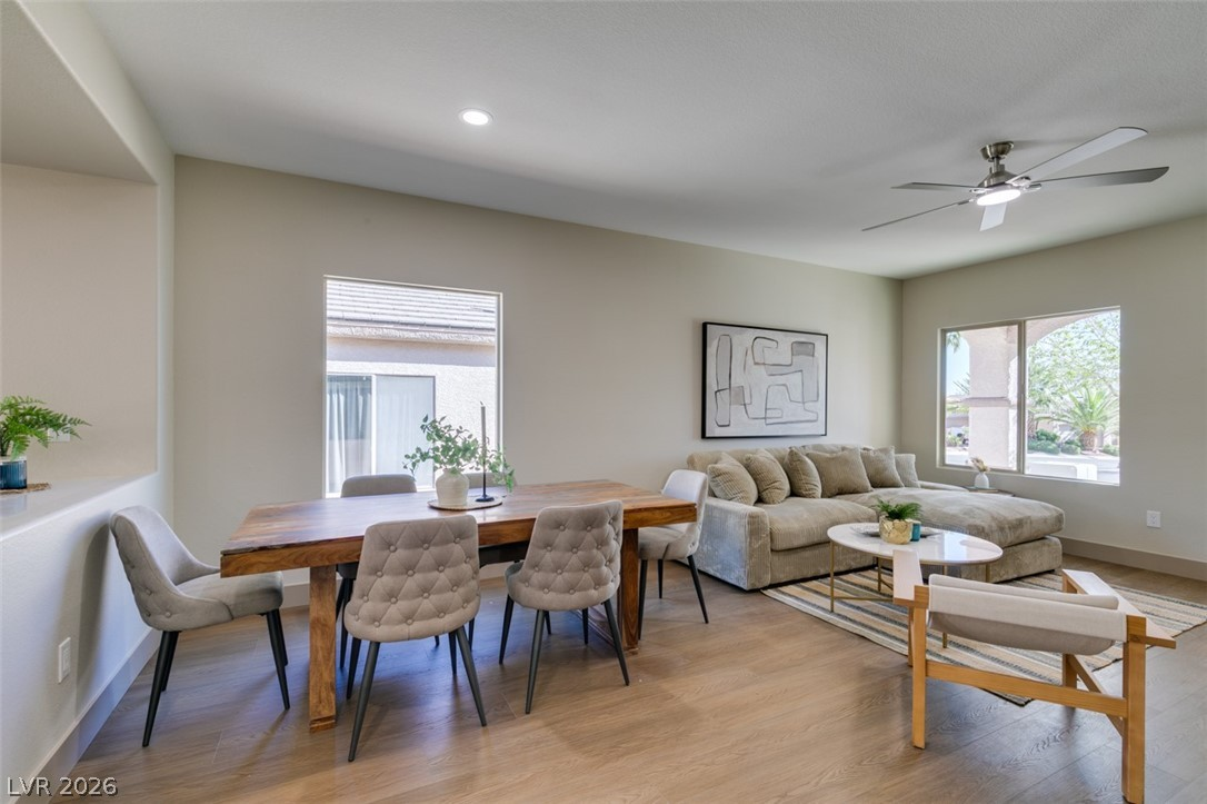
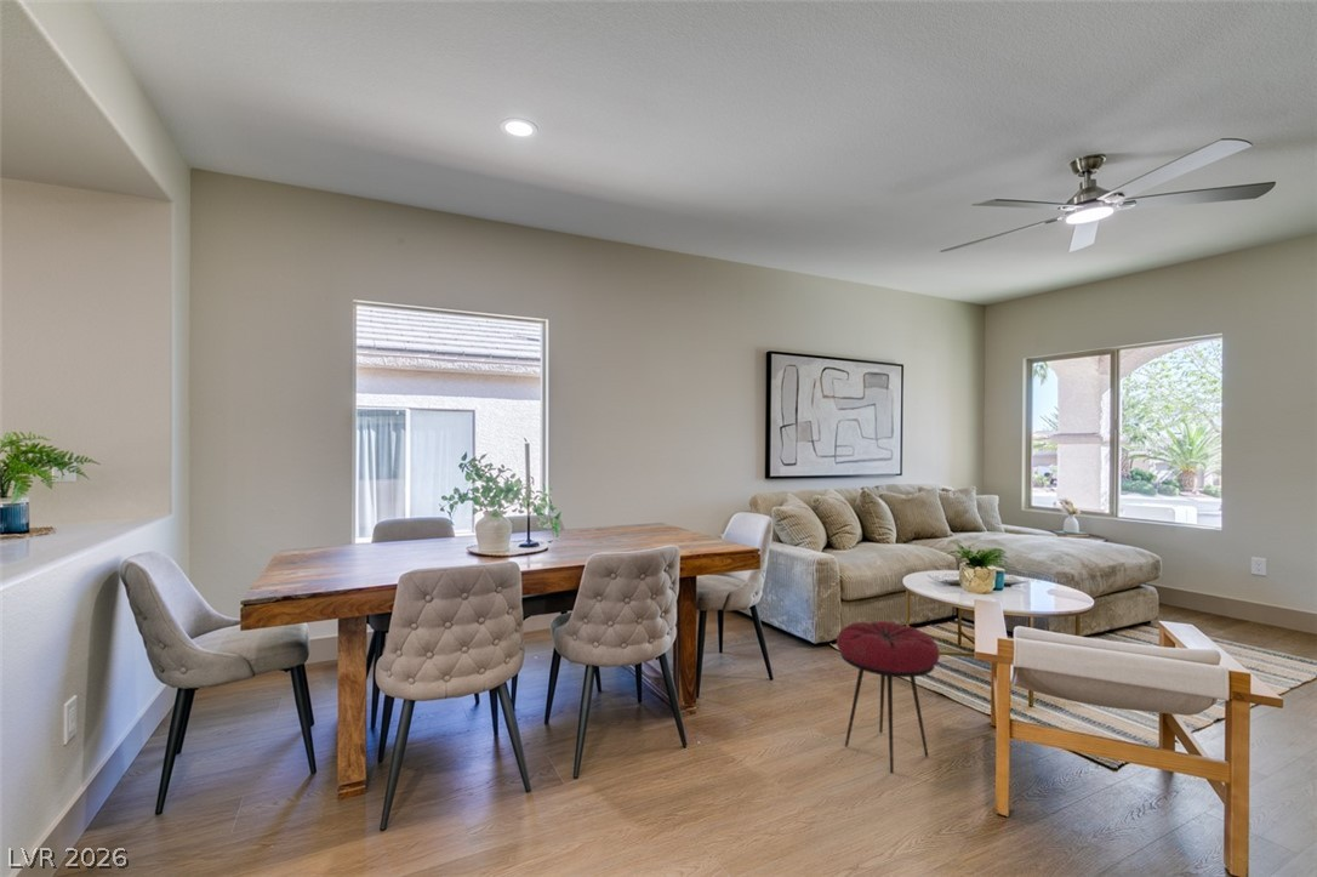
+ stool (888, 690)
